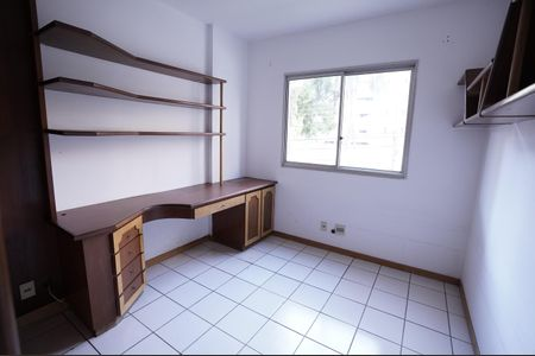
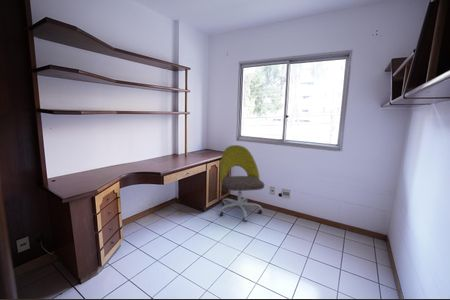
+ office chair (240, 181)
